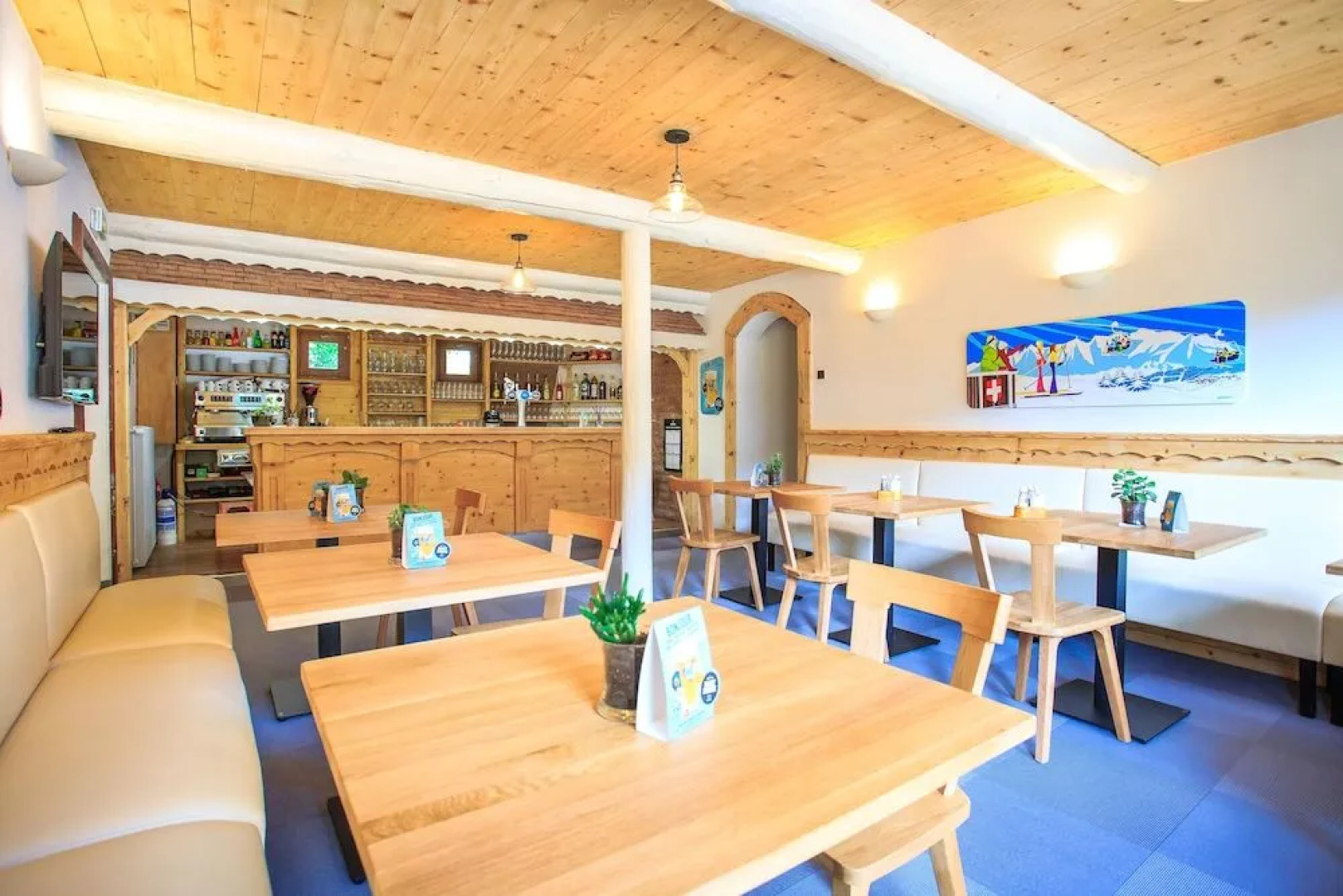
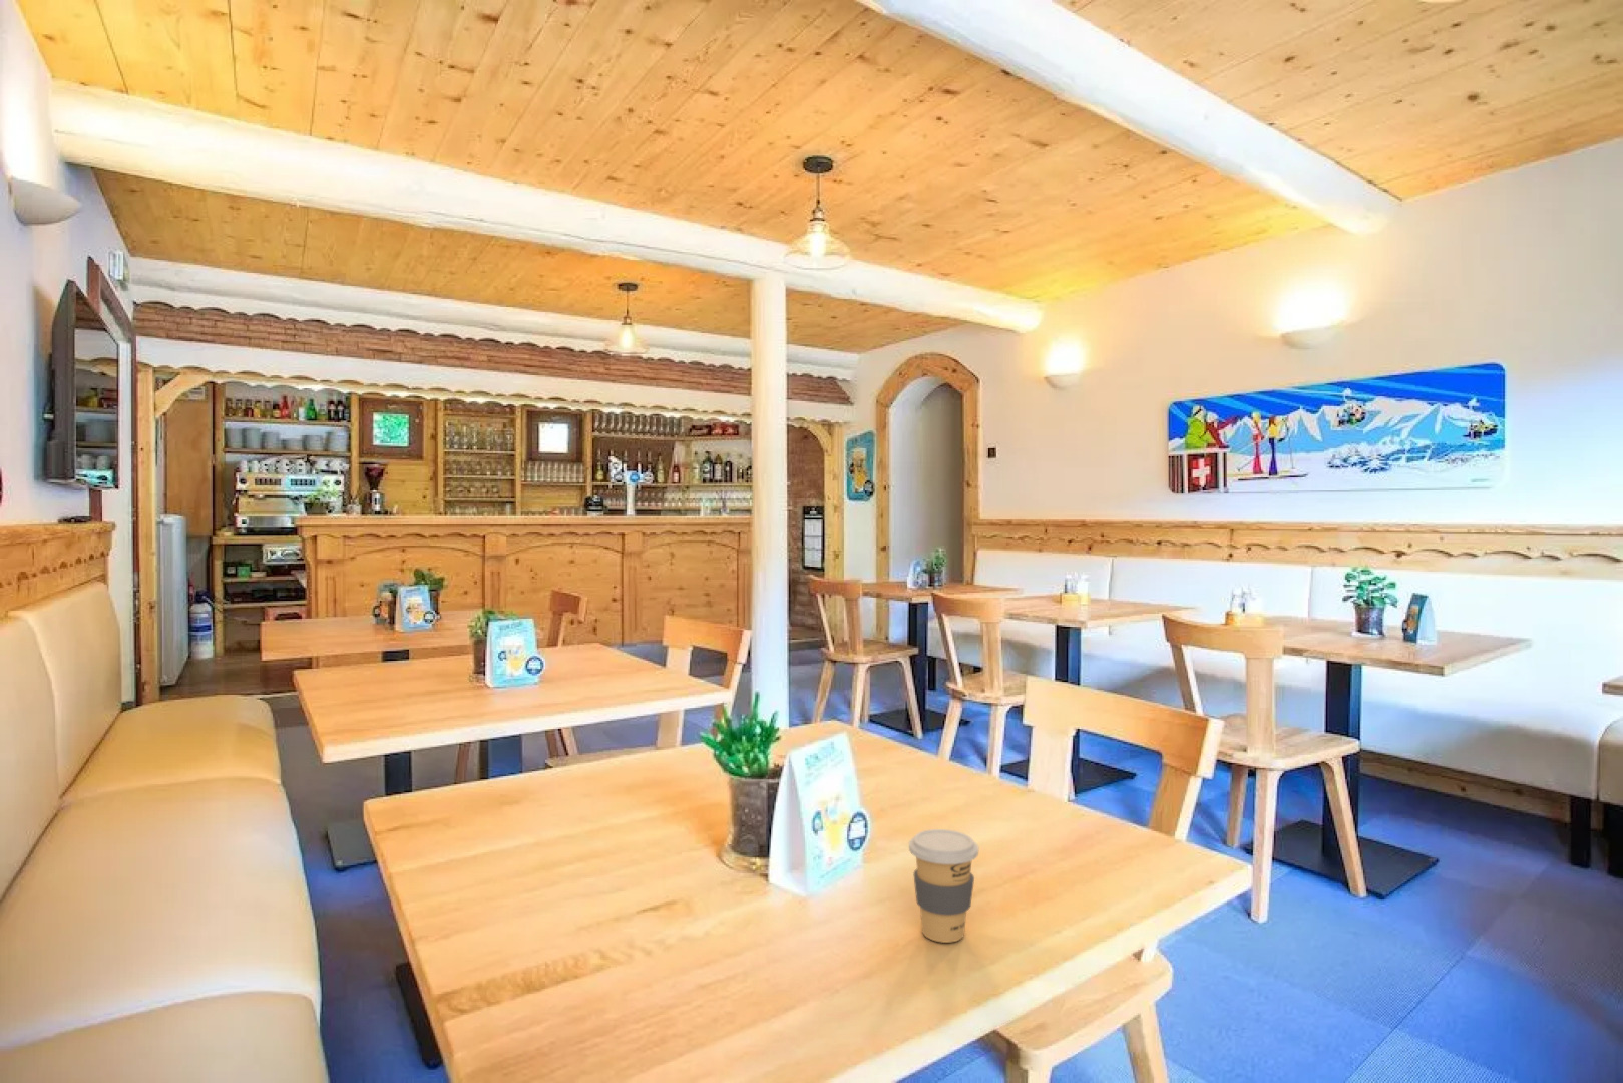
+ coffee cup (943, 886)
